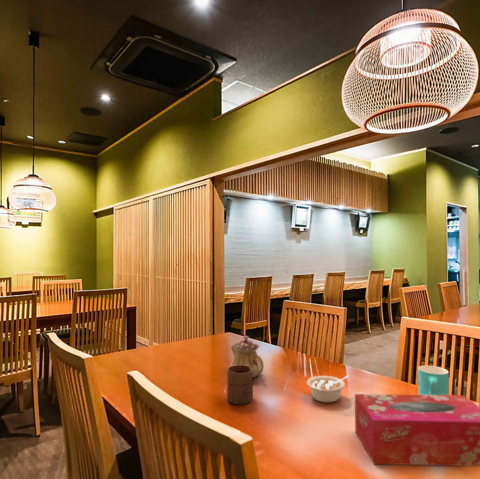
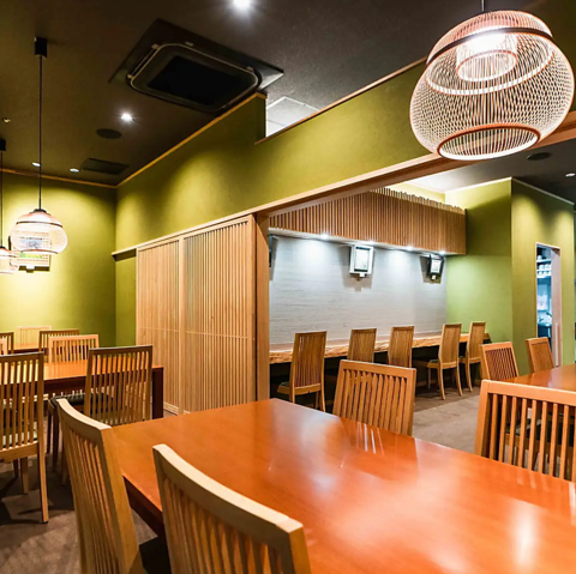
- cup (431, 388)
- legume (326, 387)
- teapot (247, 355)
- tissue box (422, 427)
- cup (240, 383)
